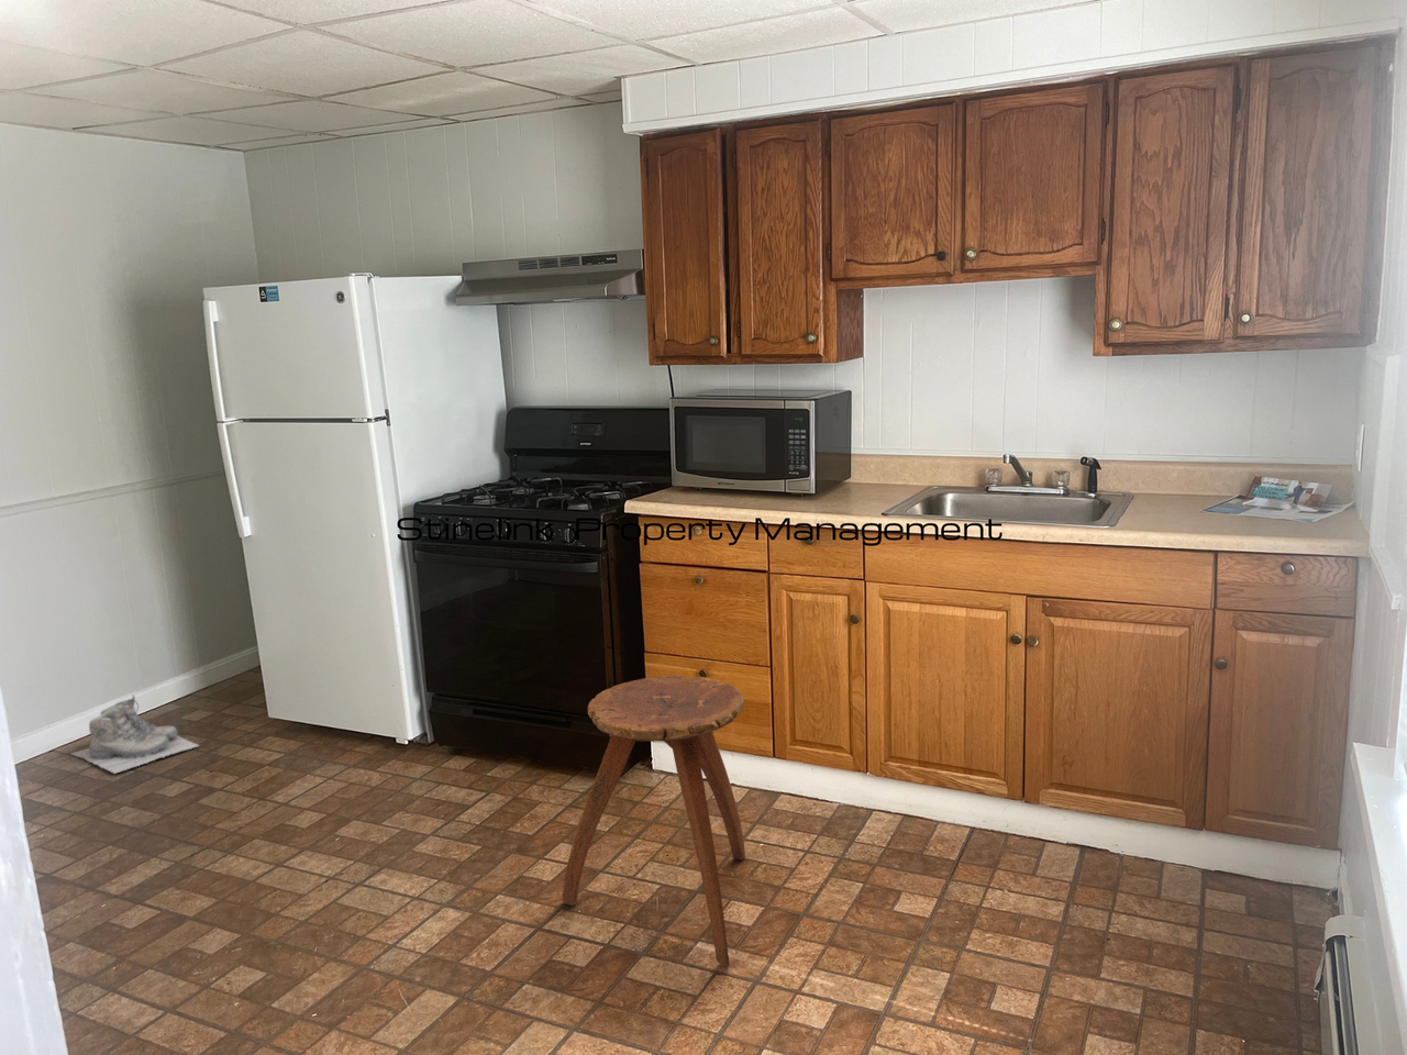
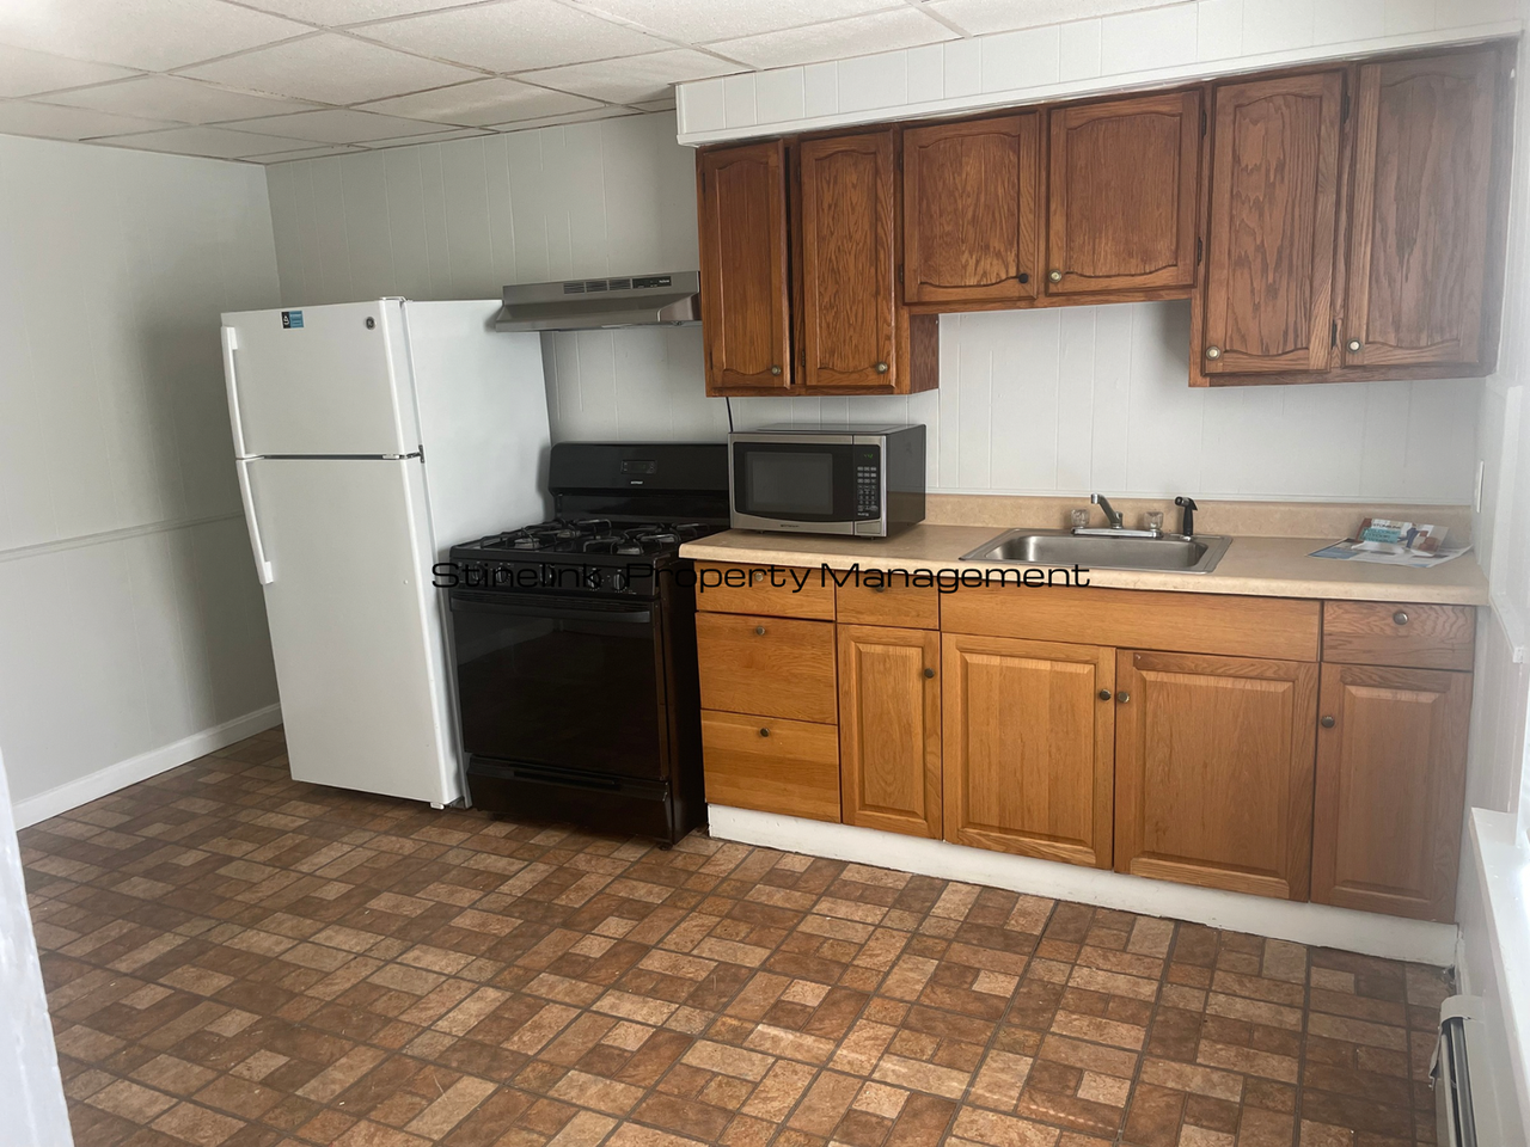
- boots (132, 725)
- stool (681, 792)
